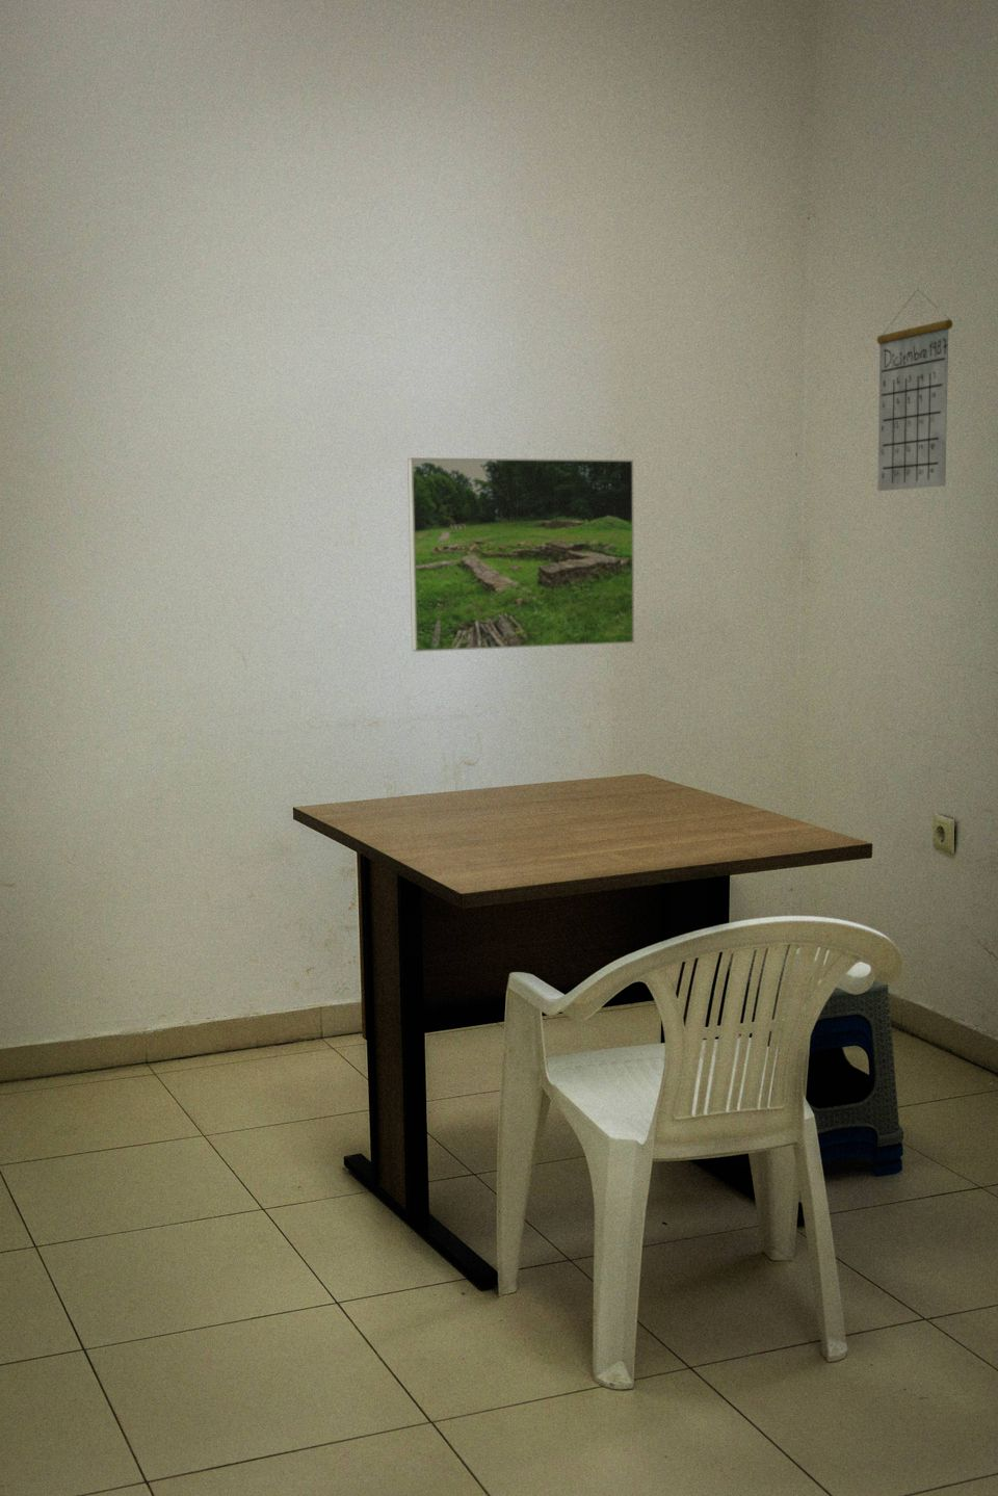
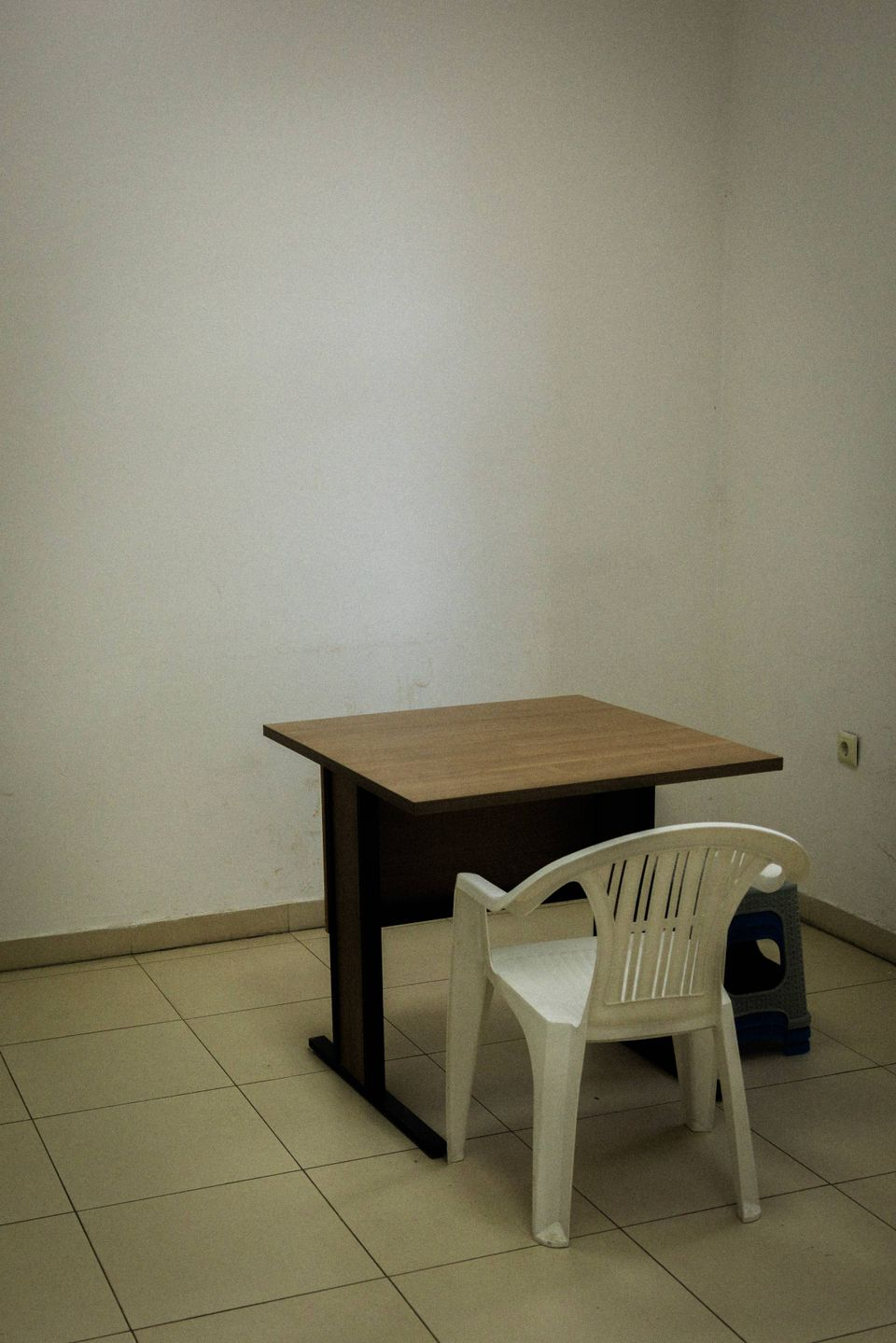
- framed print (524, 554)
- calendar (912, 389)
